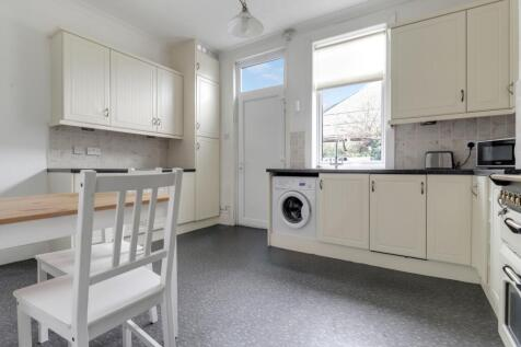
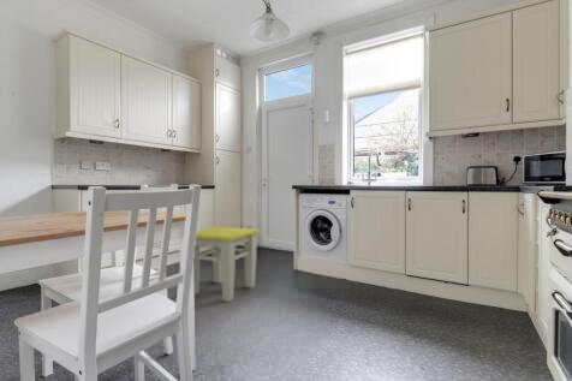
+ stool (222, 260)
